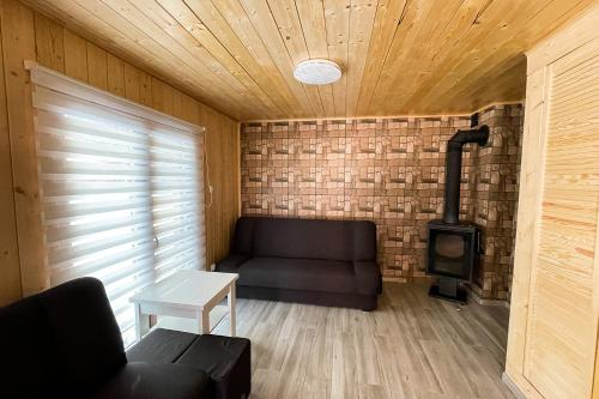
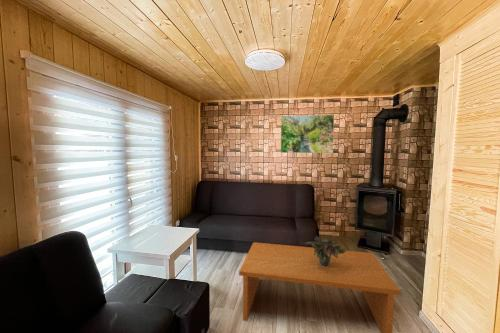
+ potted plant (324, 252)
+ coffee table (311, 283)
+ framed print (306, 134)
